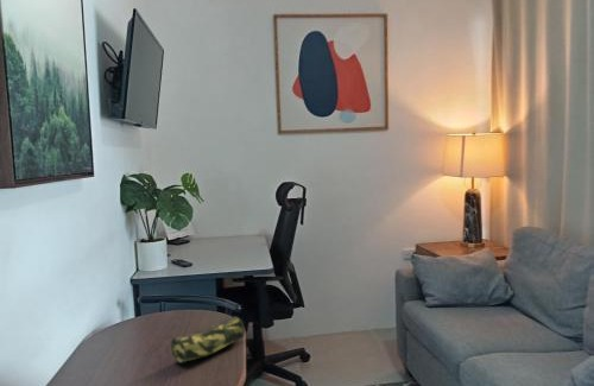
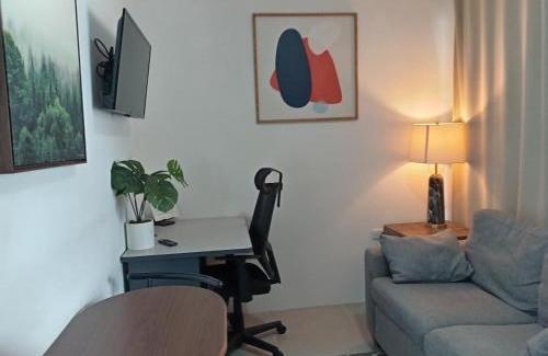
- pencil case (207, 340)
